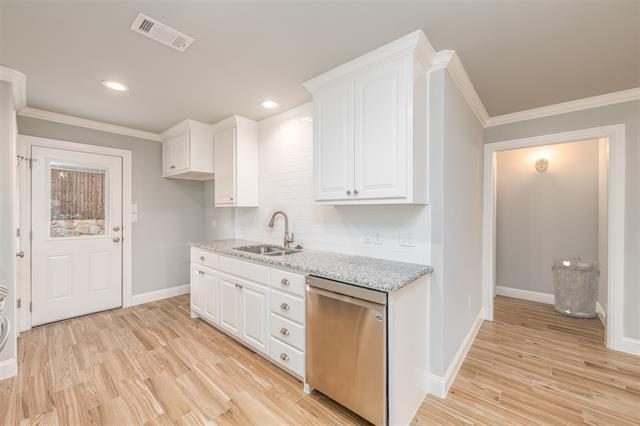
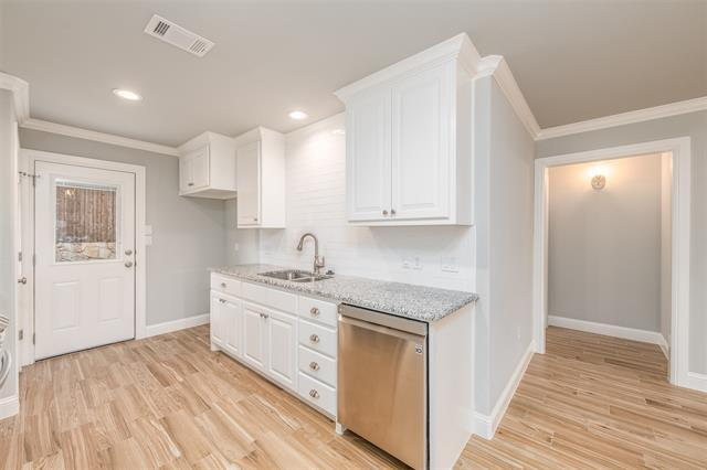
- trash can (574, 284)
